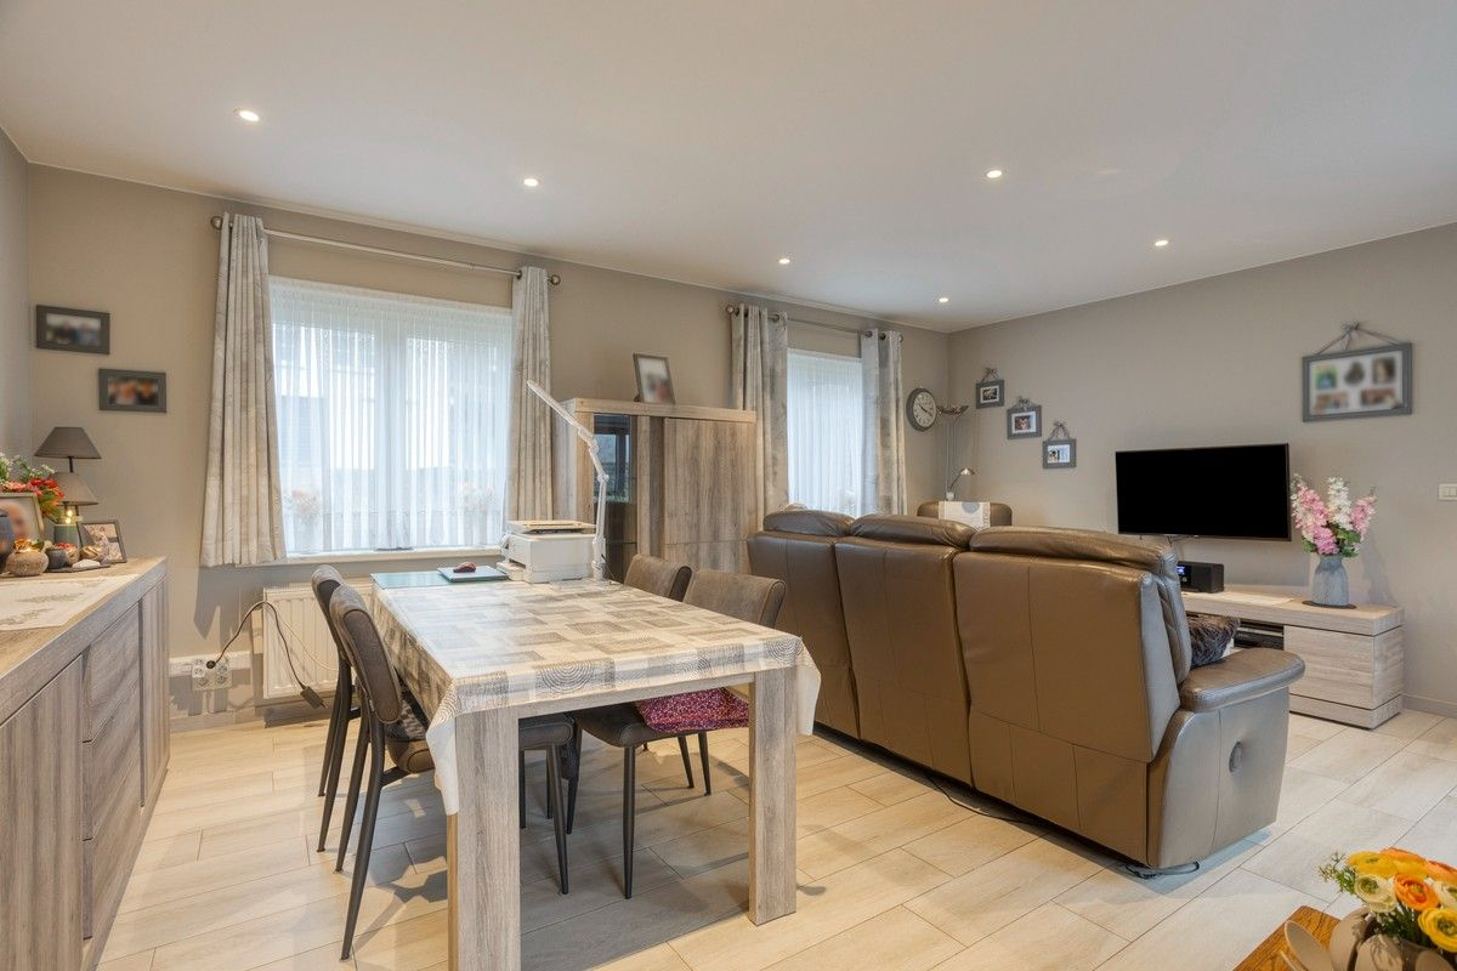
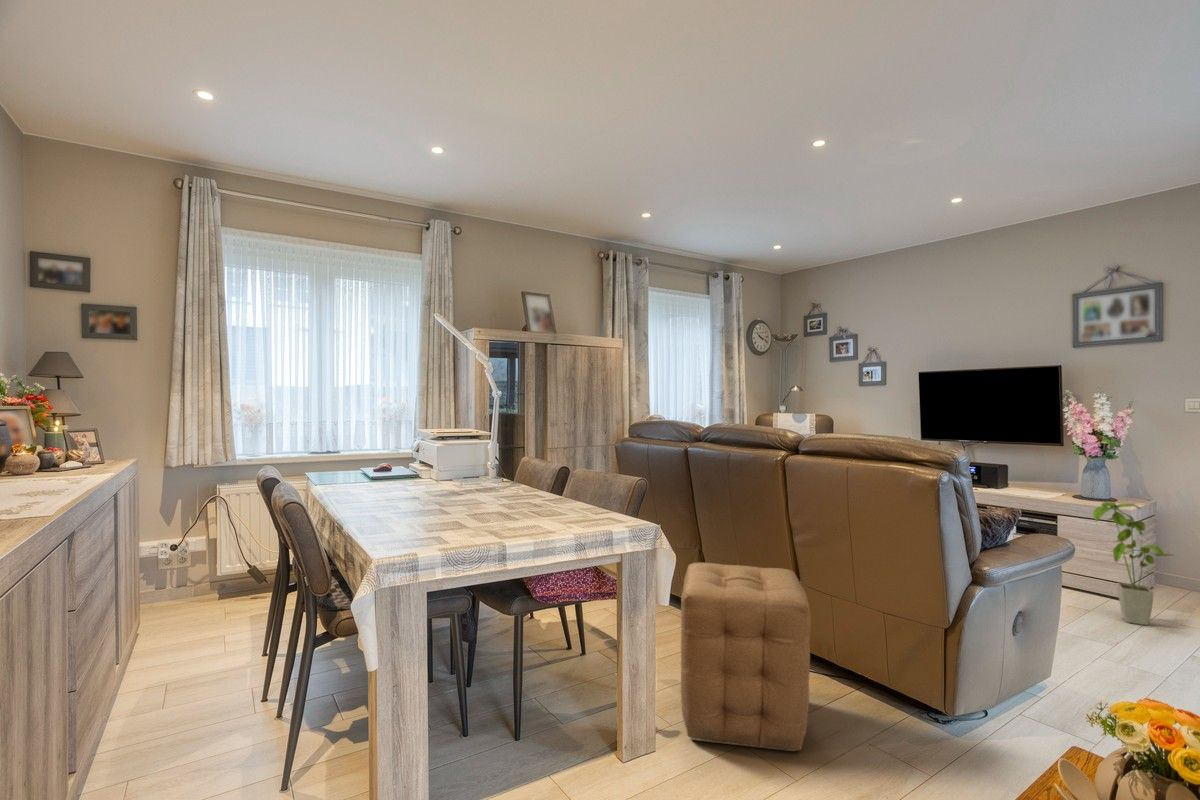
+ ottoman (742, 647)
+ house plant (1132, 563)
